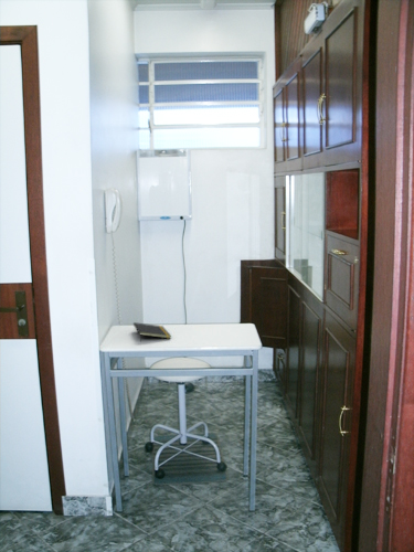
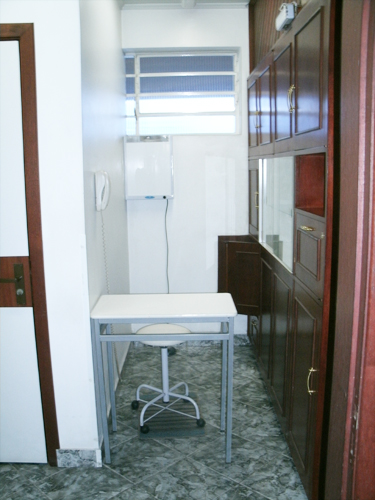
- notepad (151, 330)
